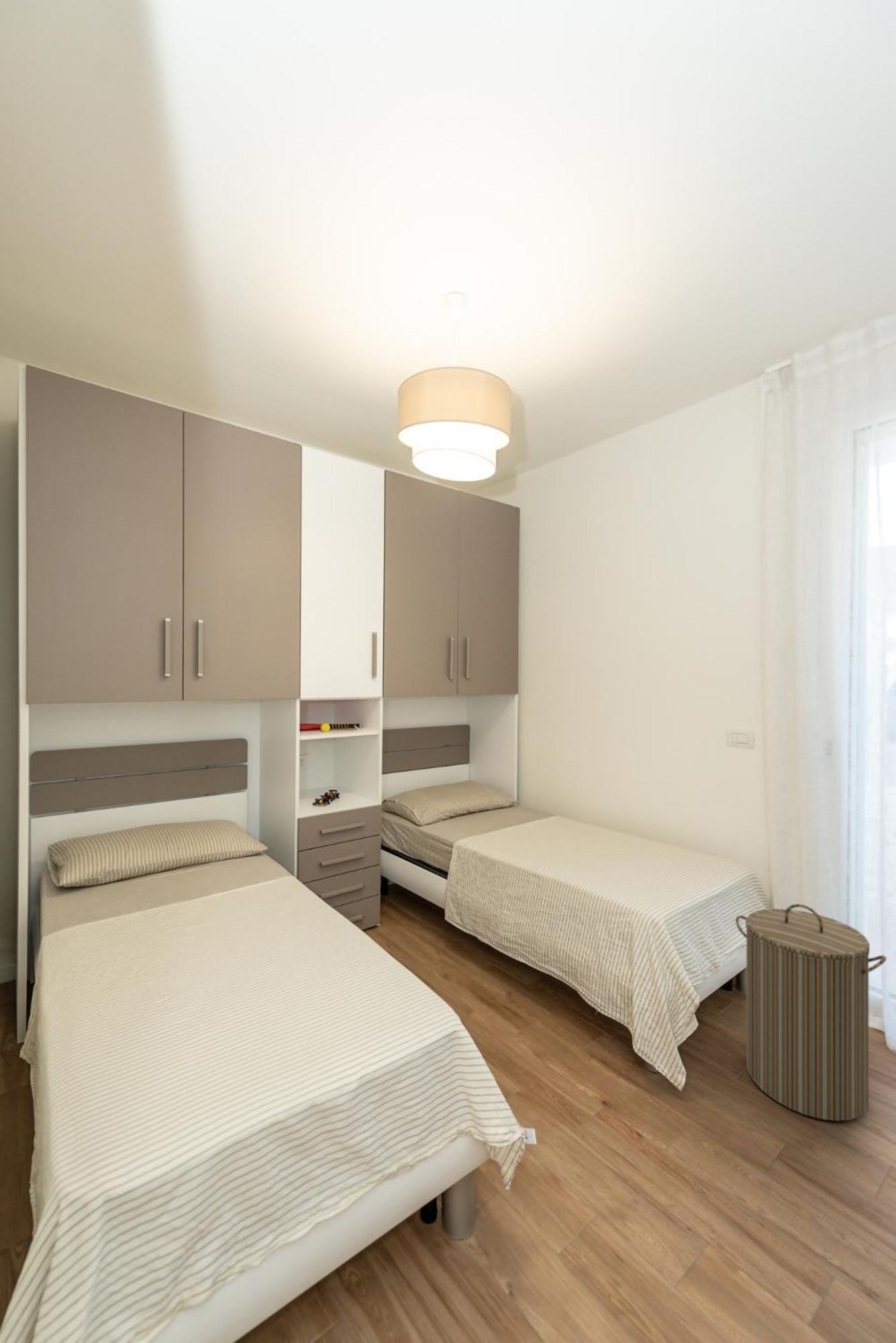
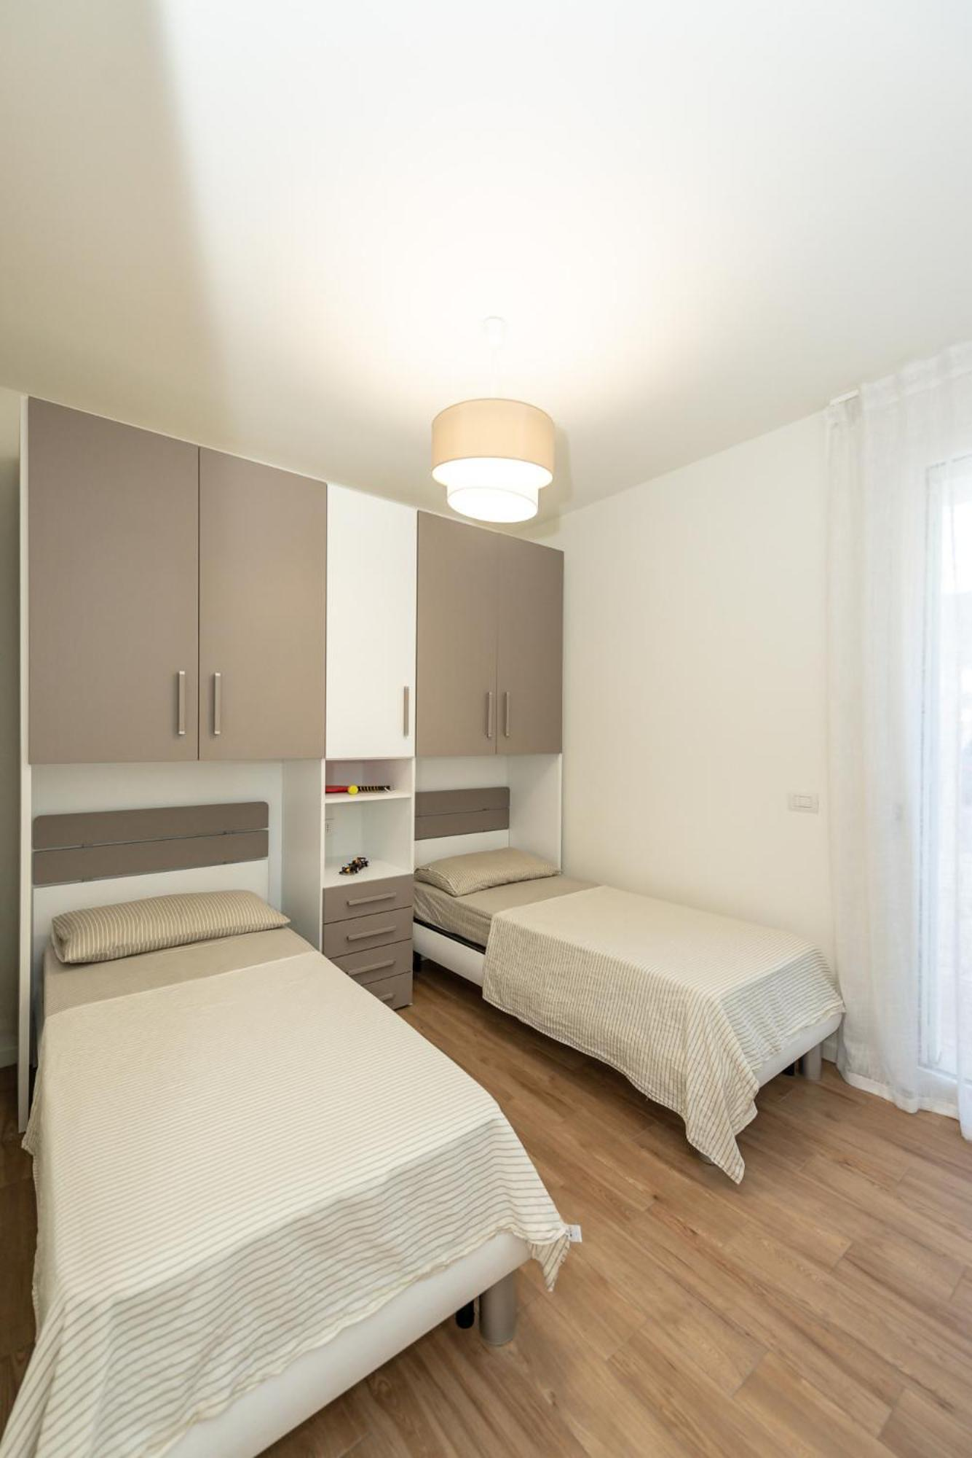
- laundry hamper (805, 994)
